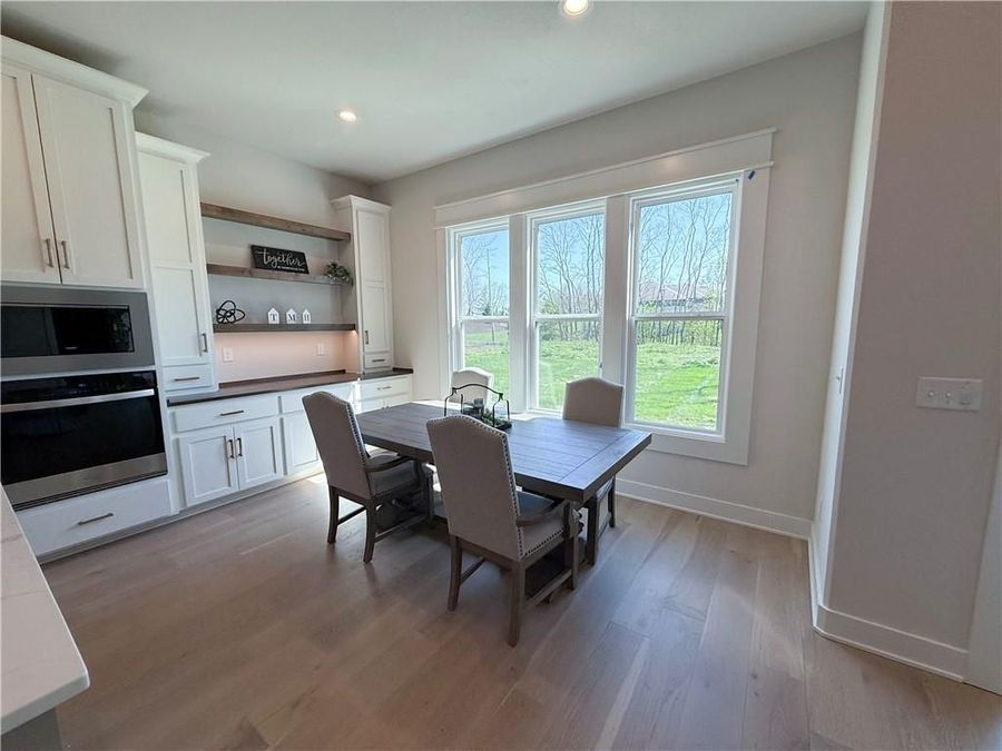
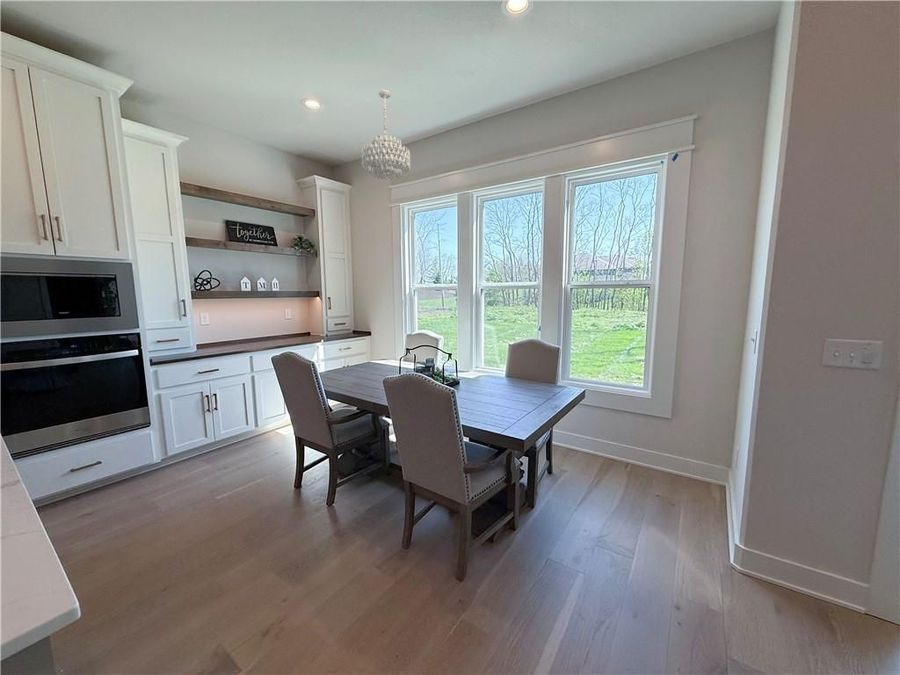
+ chandelier (385, 134)
